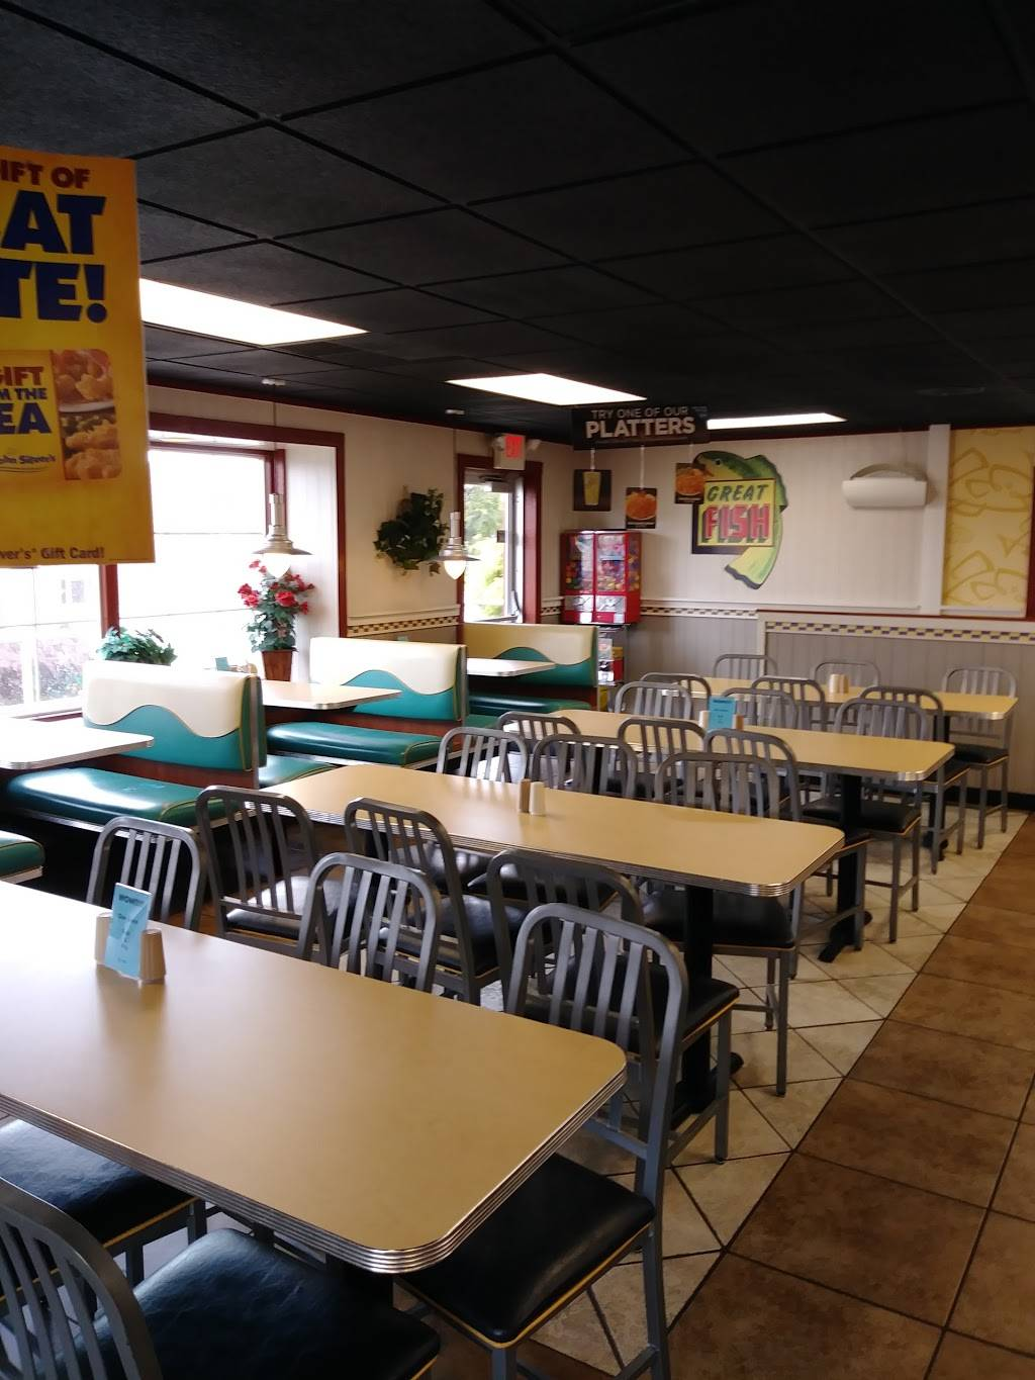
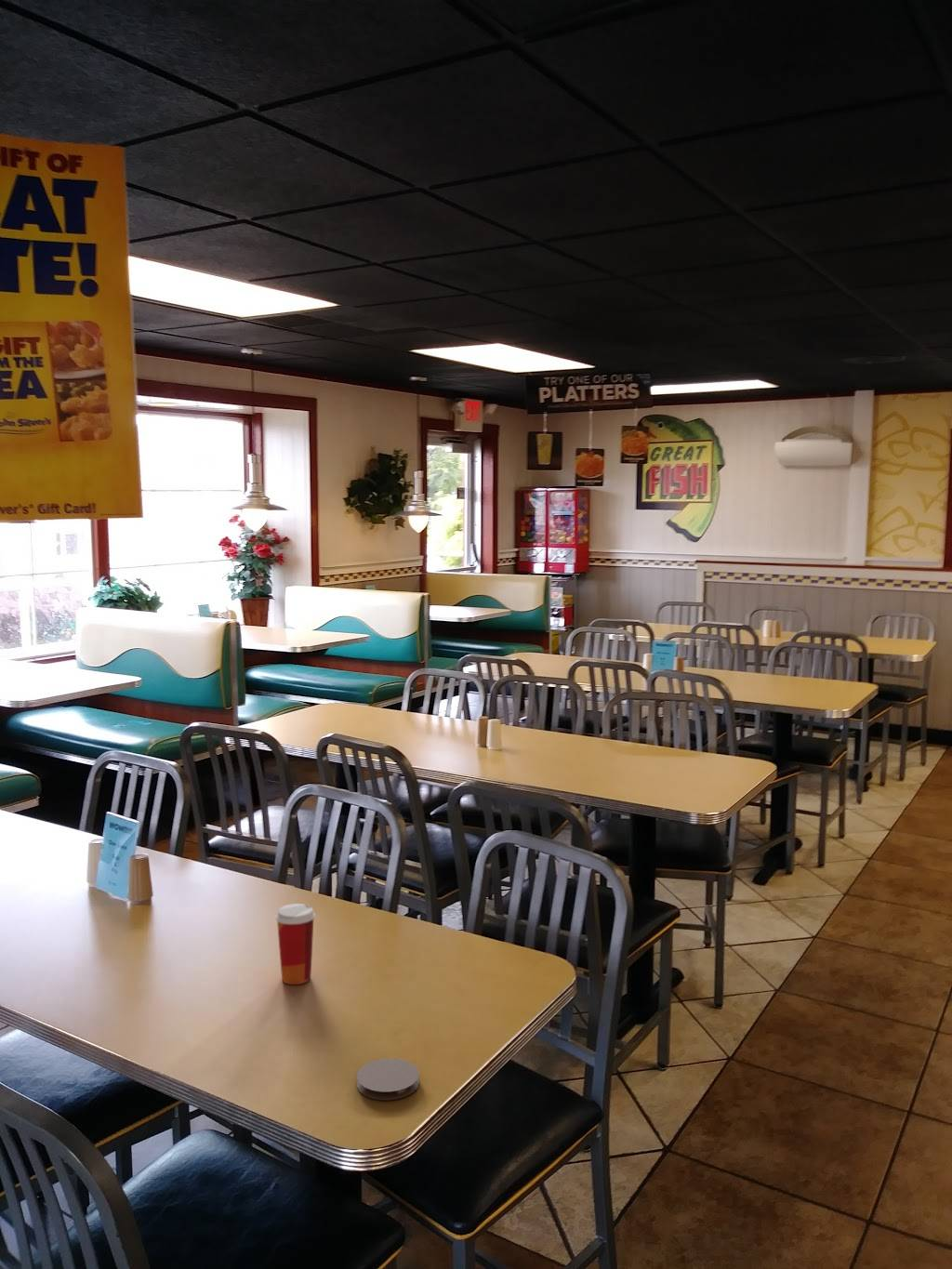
+ coaster (388, 1078)
+ paper cup (295, 944)
